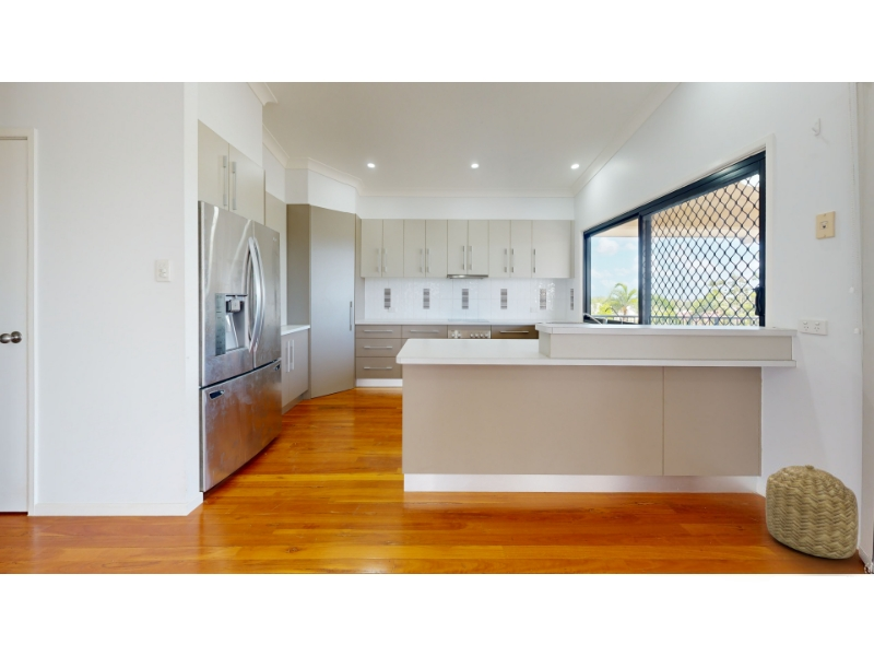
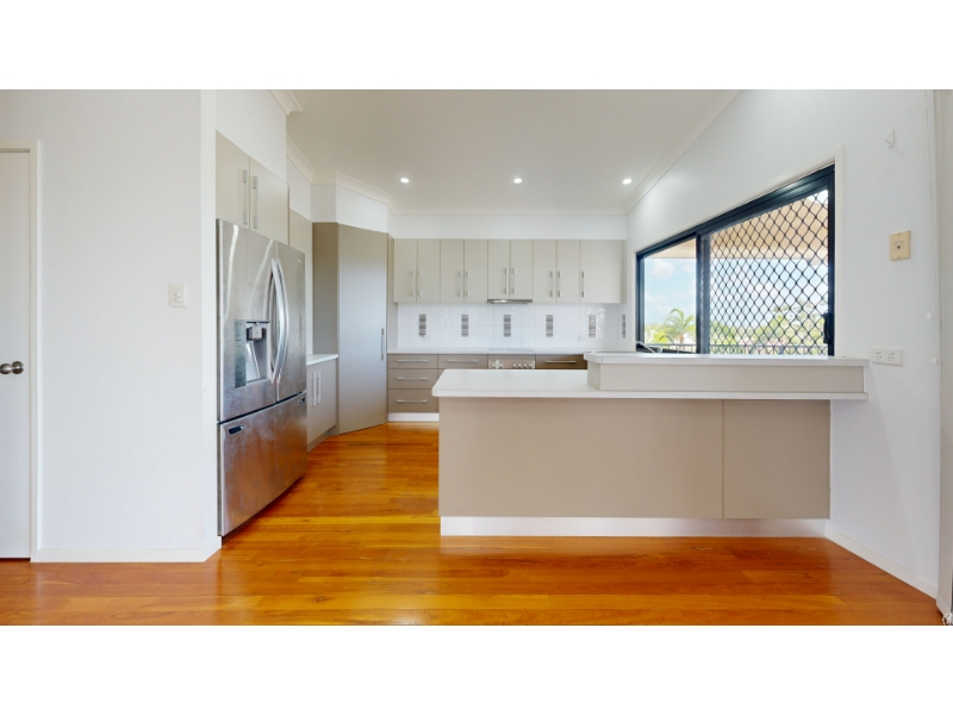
- basket (808, 504)
